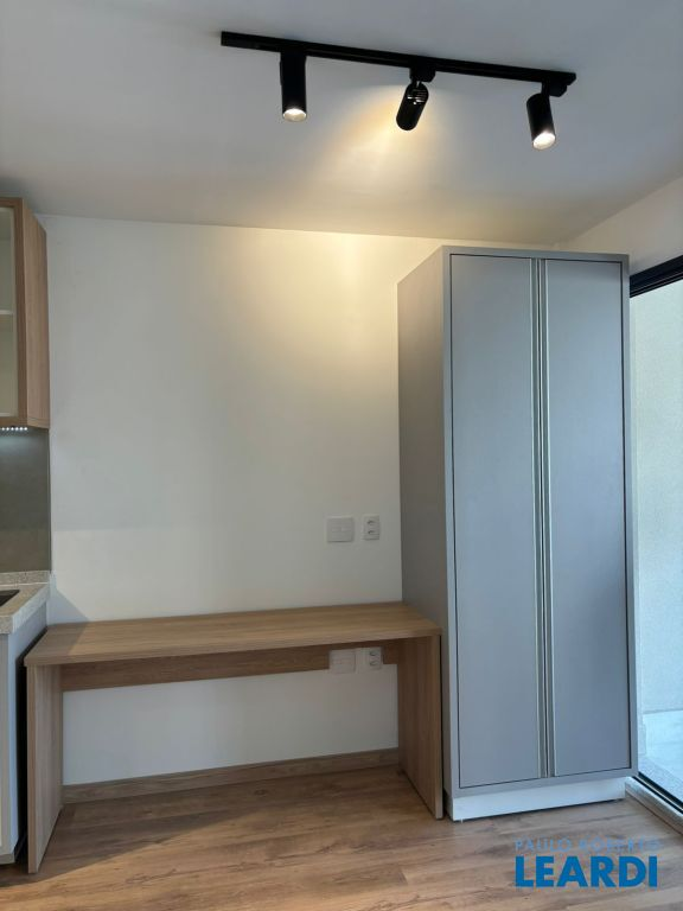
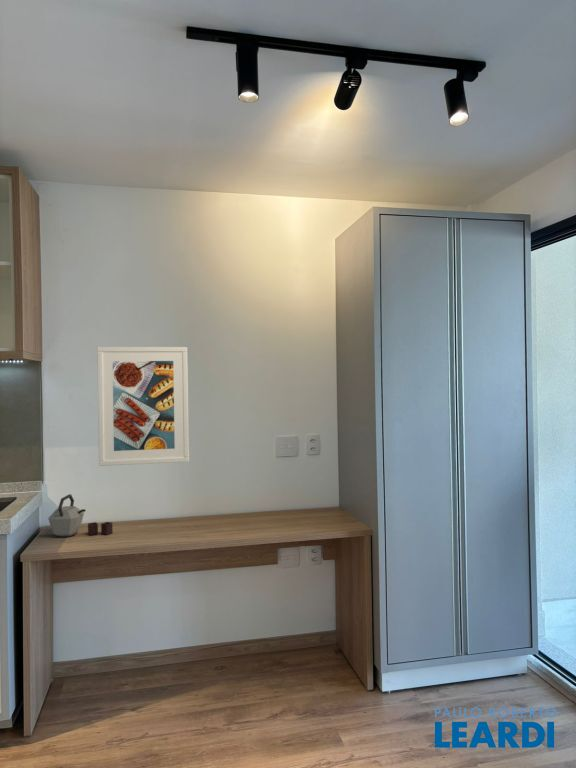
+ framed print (144, 405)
+ kettle (82, 515)
